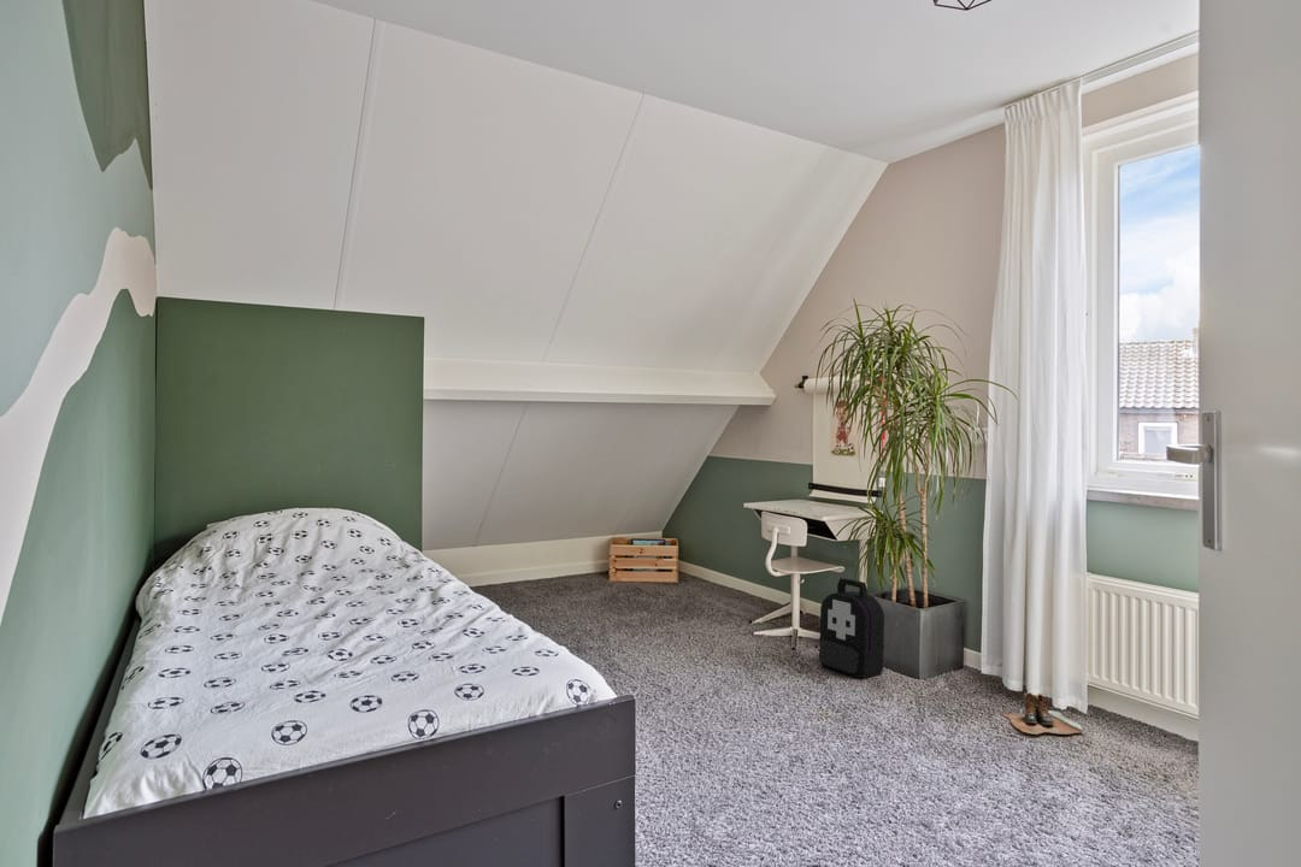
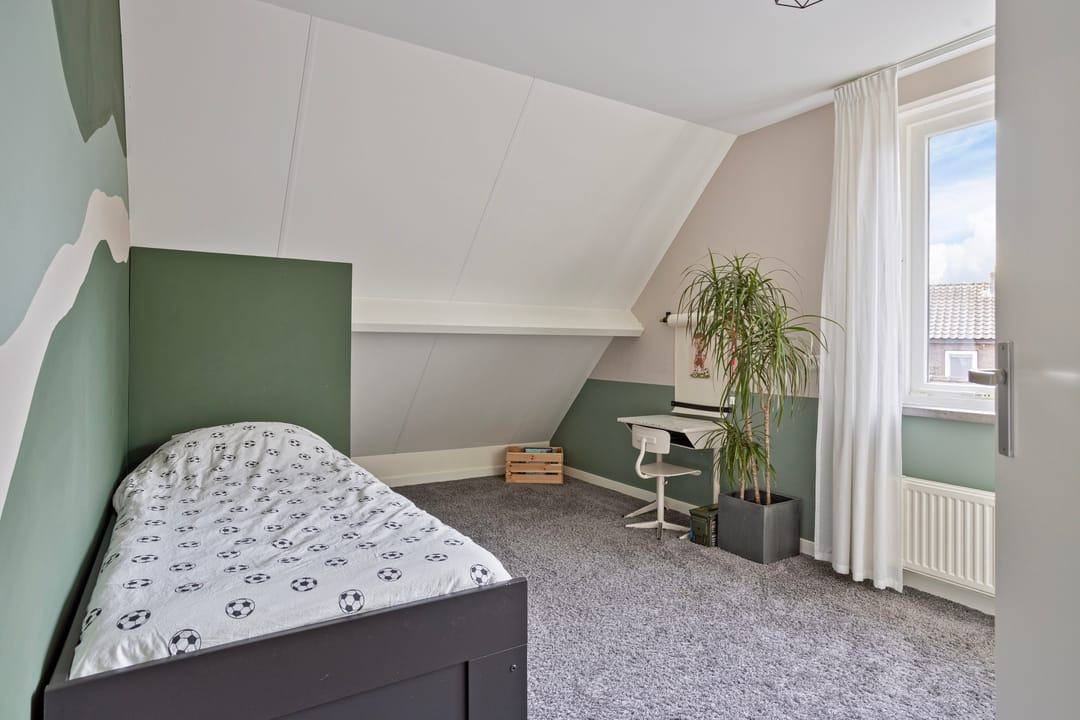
- boots (1040, 710)
- backpack (853, 624)
